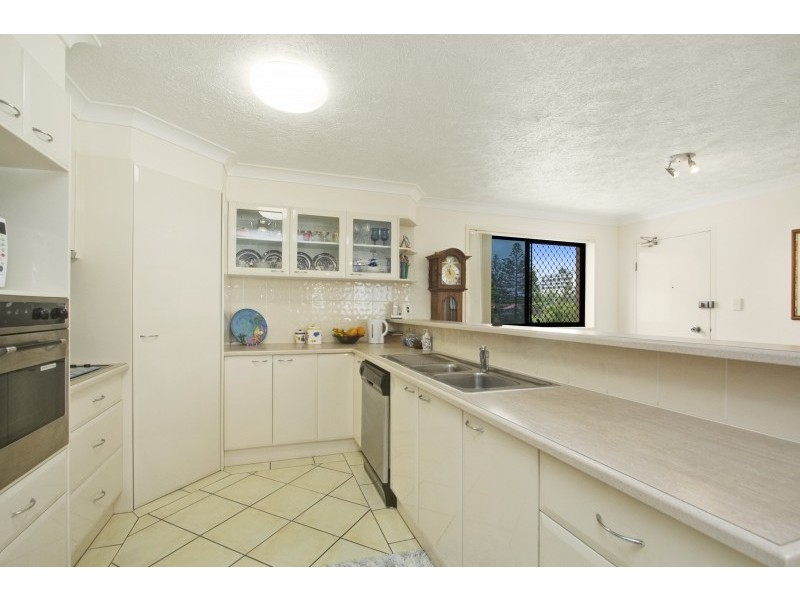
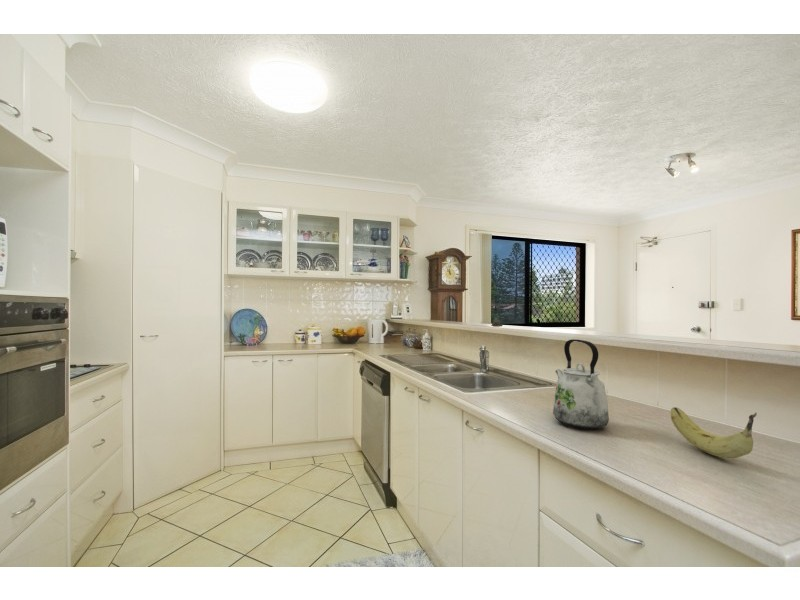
+ fruit (707, 432)
+ kettle (574, 379)
